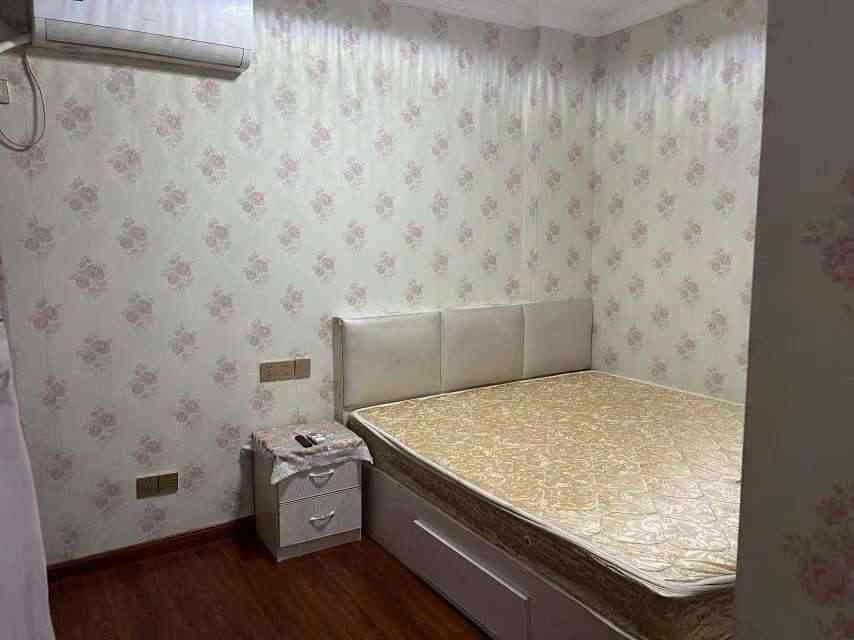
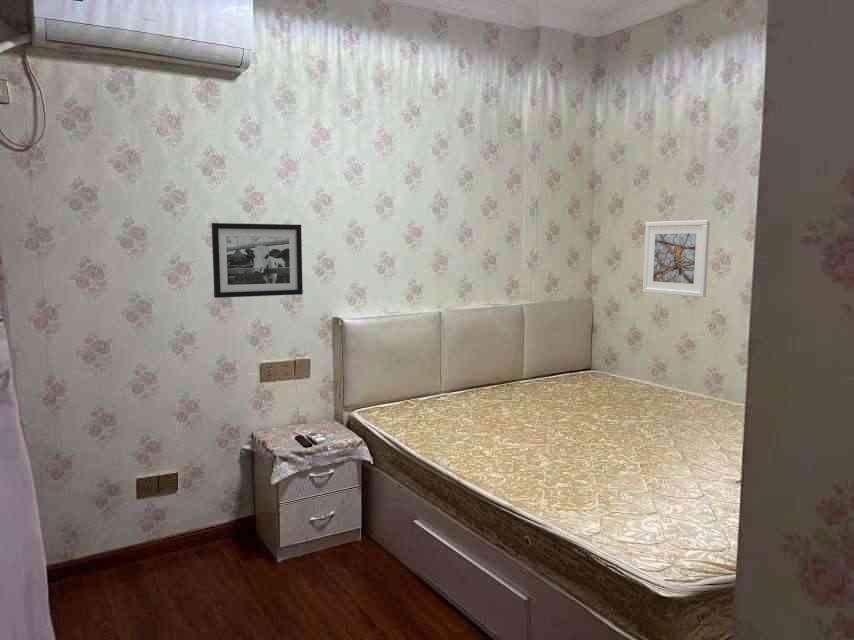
+ picture frame (258, 260)
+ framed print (674, 258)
